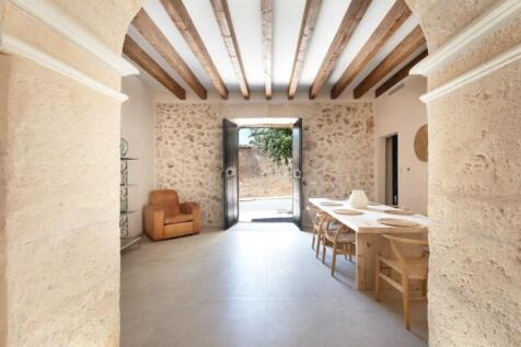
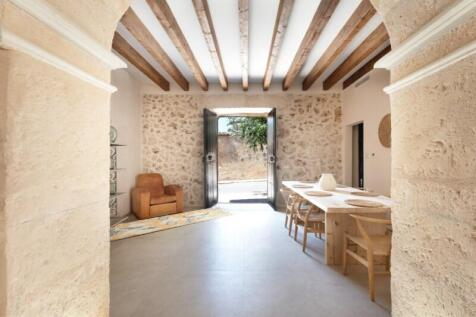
+ rug (173, 220)
